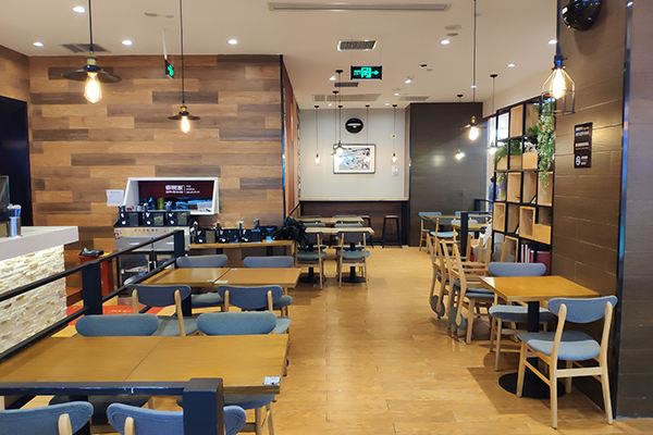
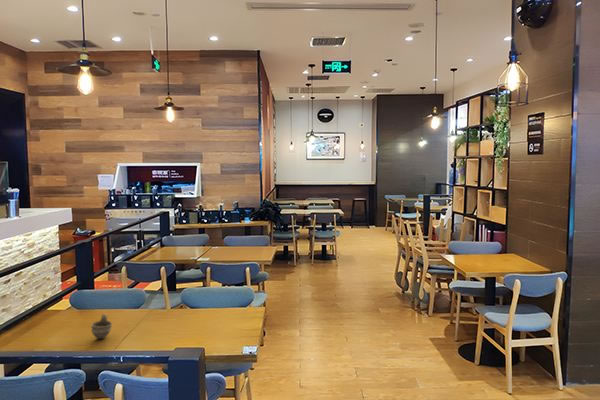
+ cup (103, 327)
